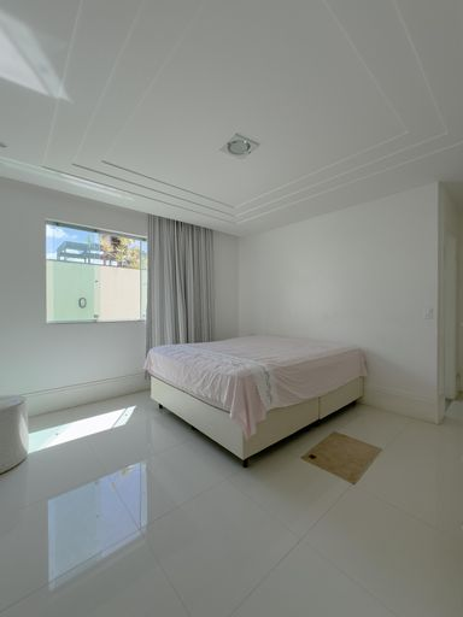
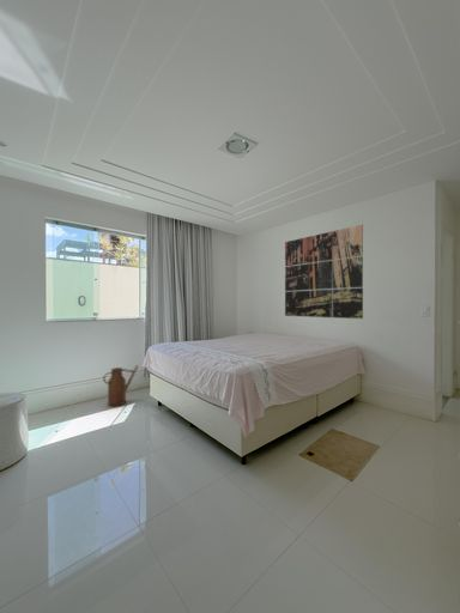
+ watering can (121, 384)
+ wall art (319, 275)
